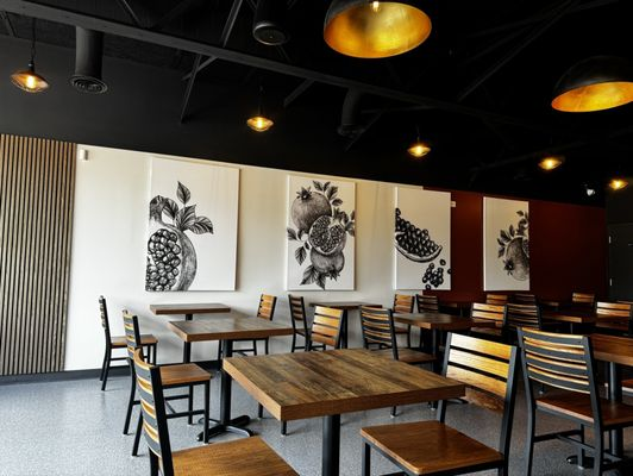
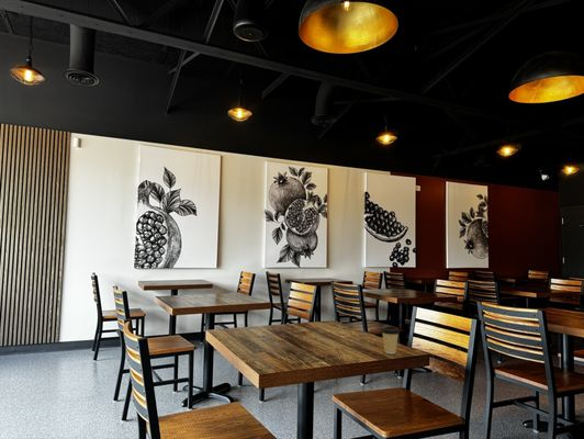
+ coffee cup (390, 340)
